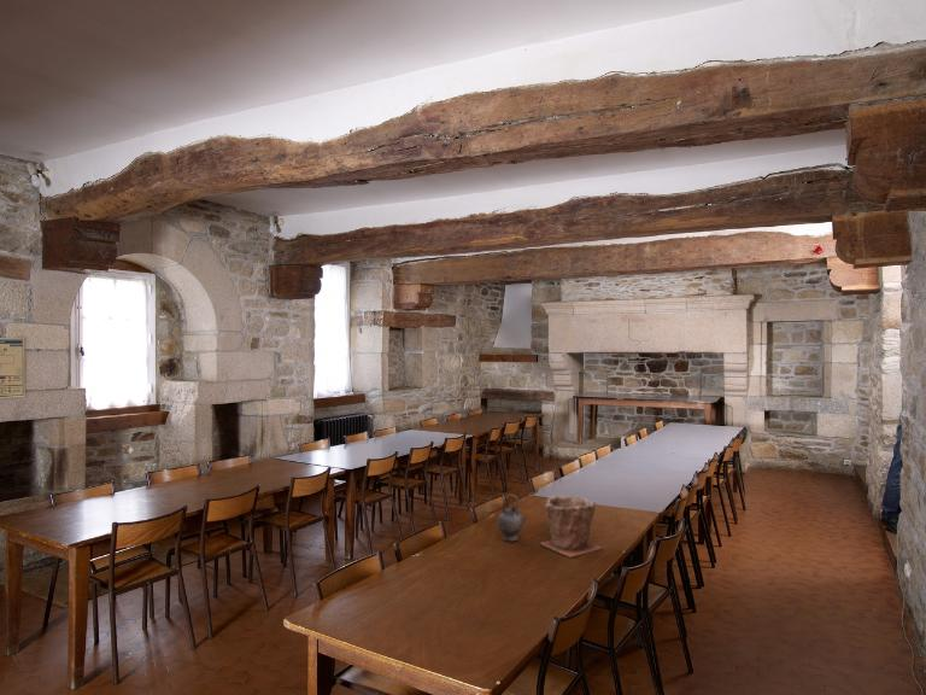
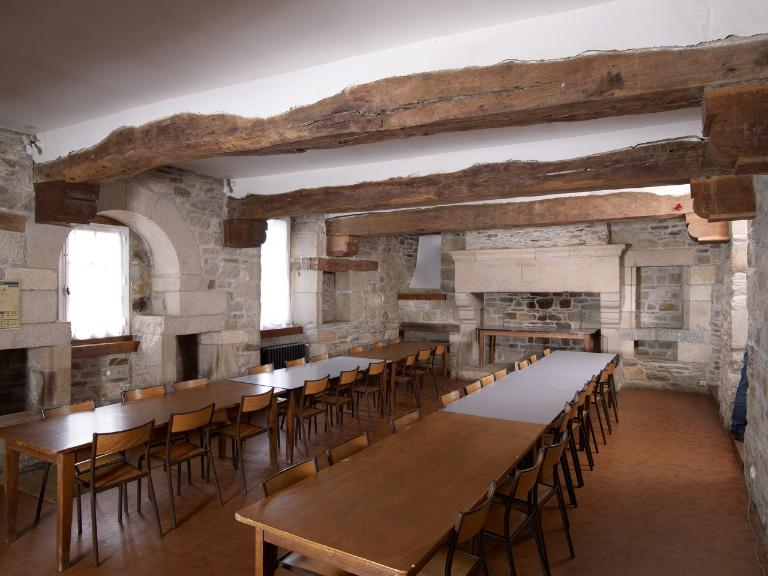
- teapot (512, 516)
- plant pot (570, 522)
